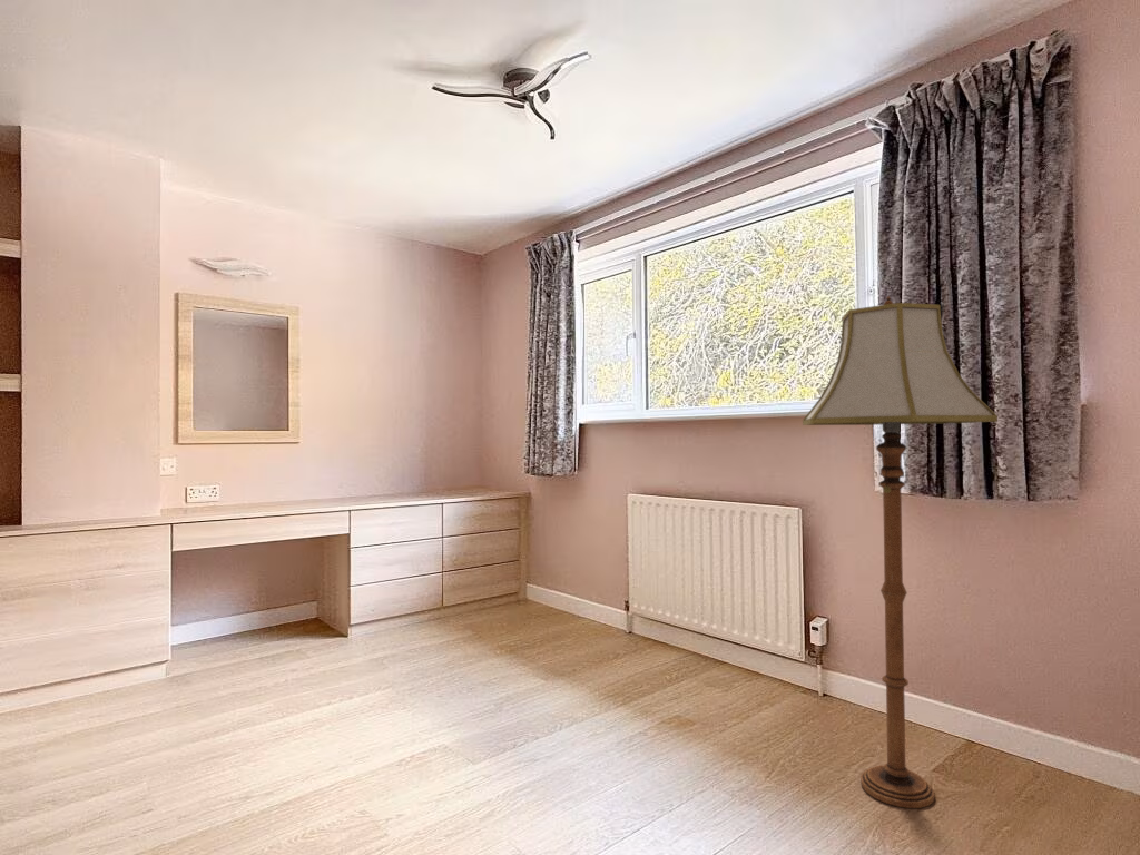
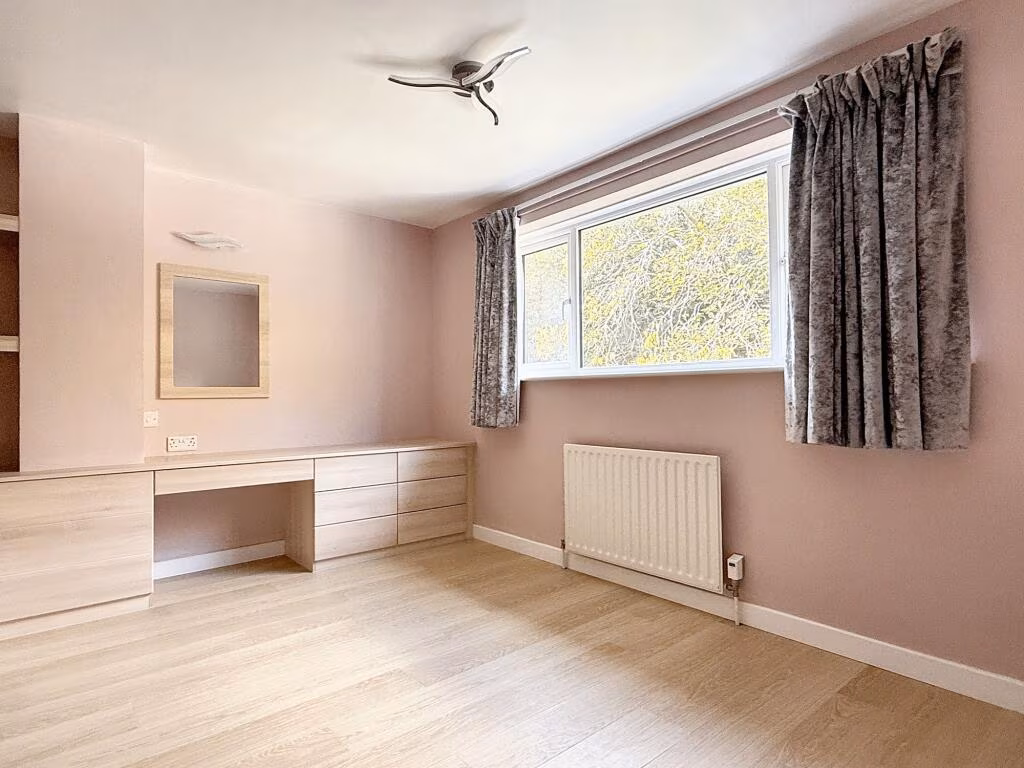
- floor lamp (892, 540)
